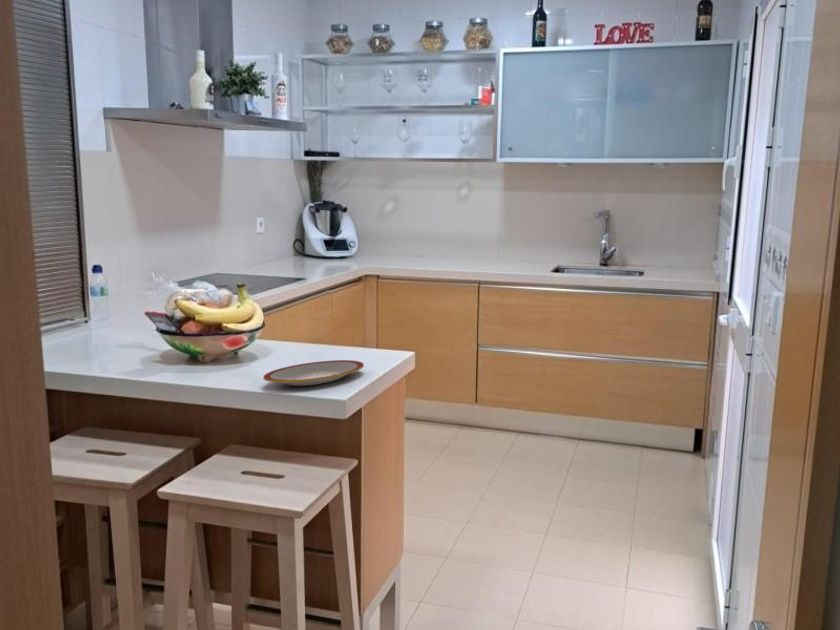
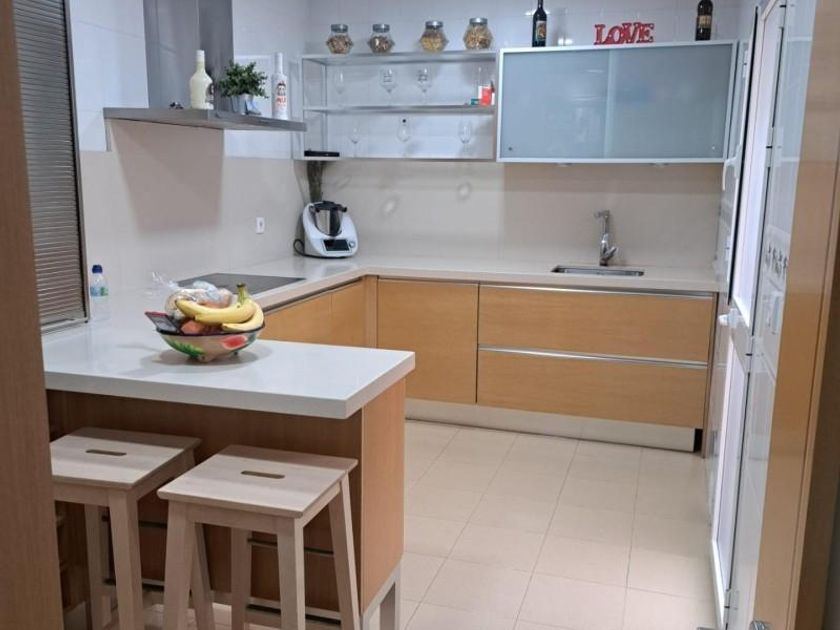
- plate (315, 374)
